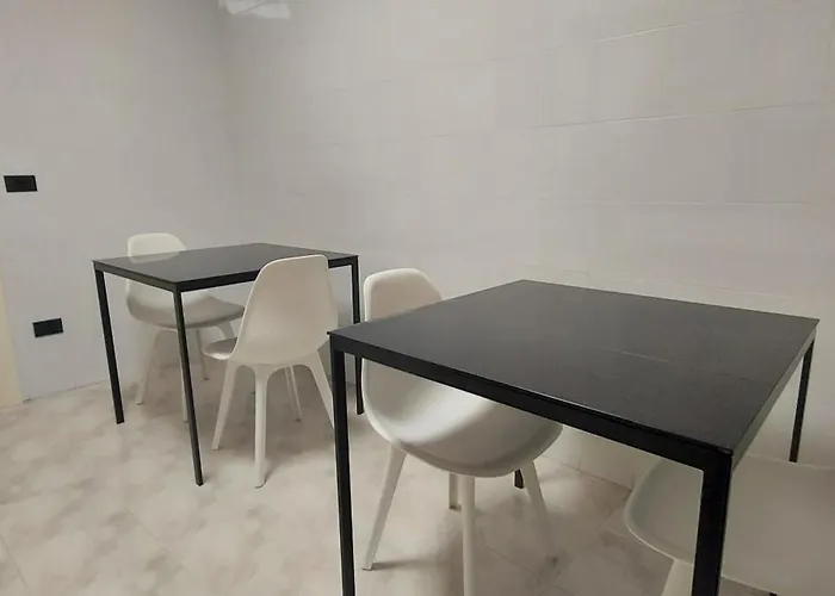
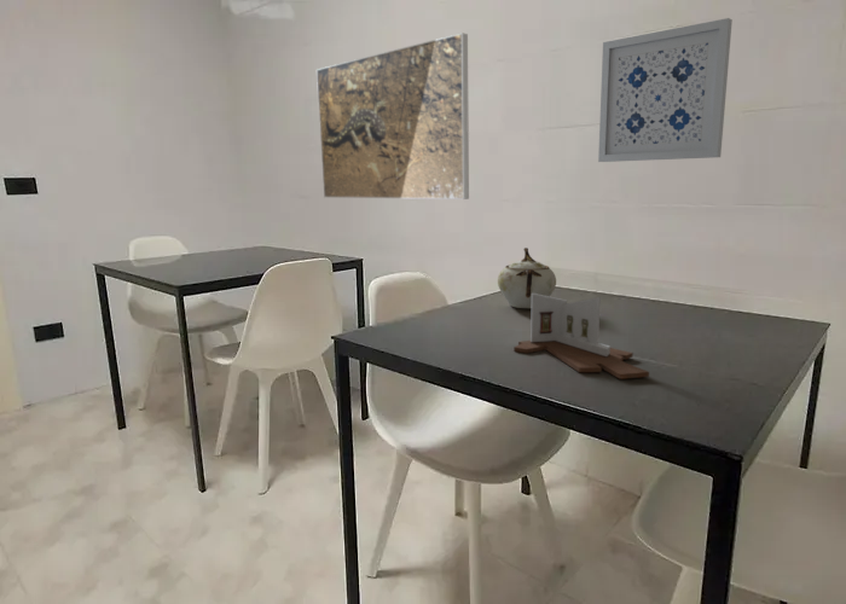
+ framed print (384, 127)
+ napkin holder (576, 327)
+ sugar bowl (526, 277)
+ wall art (659, 97)
